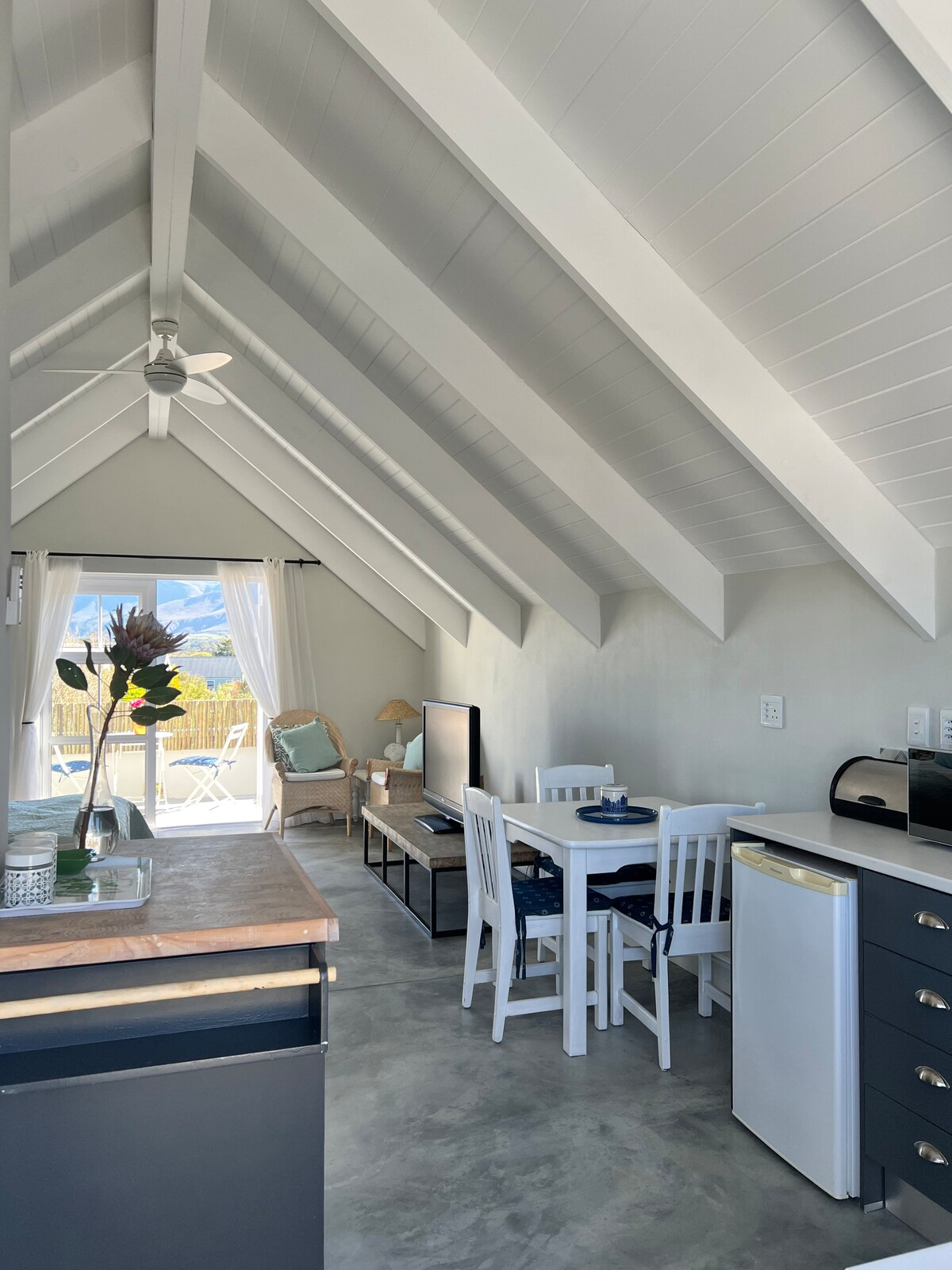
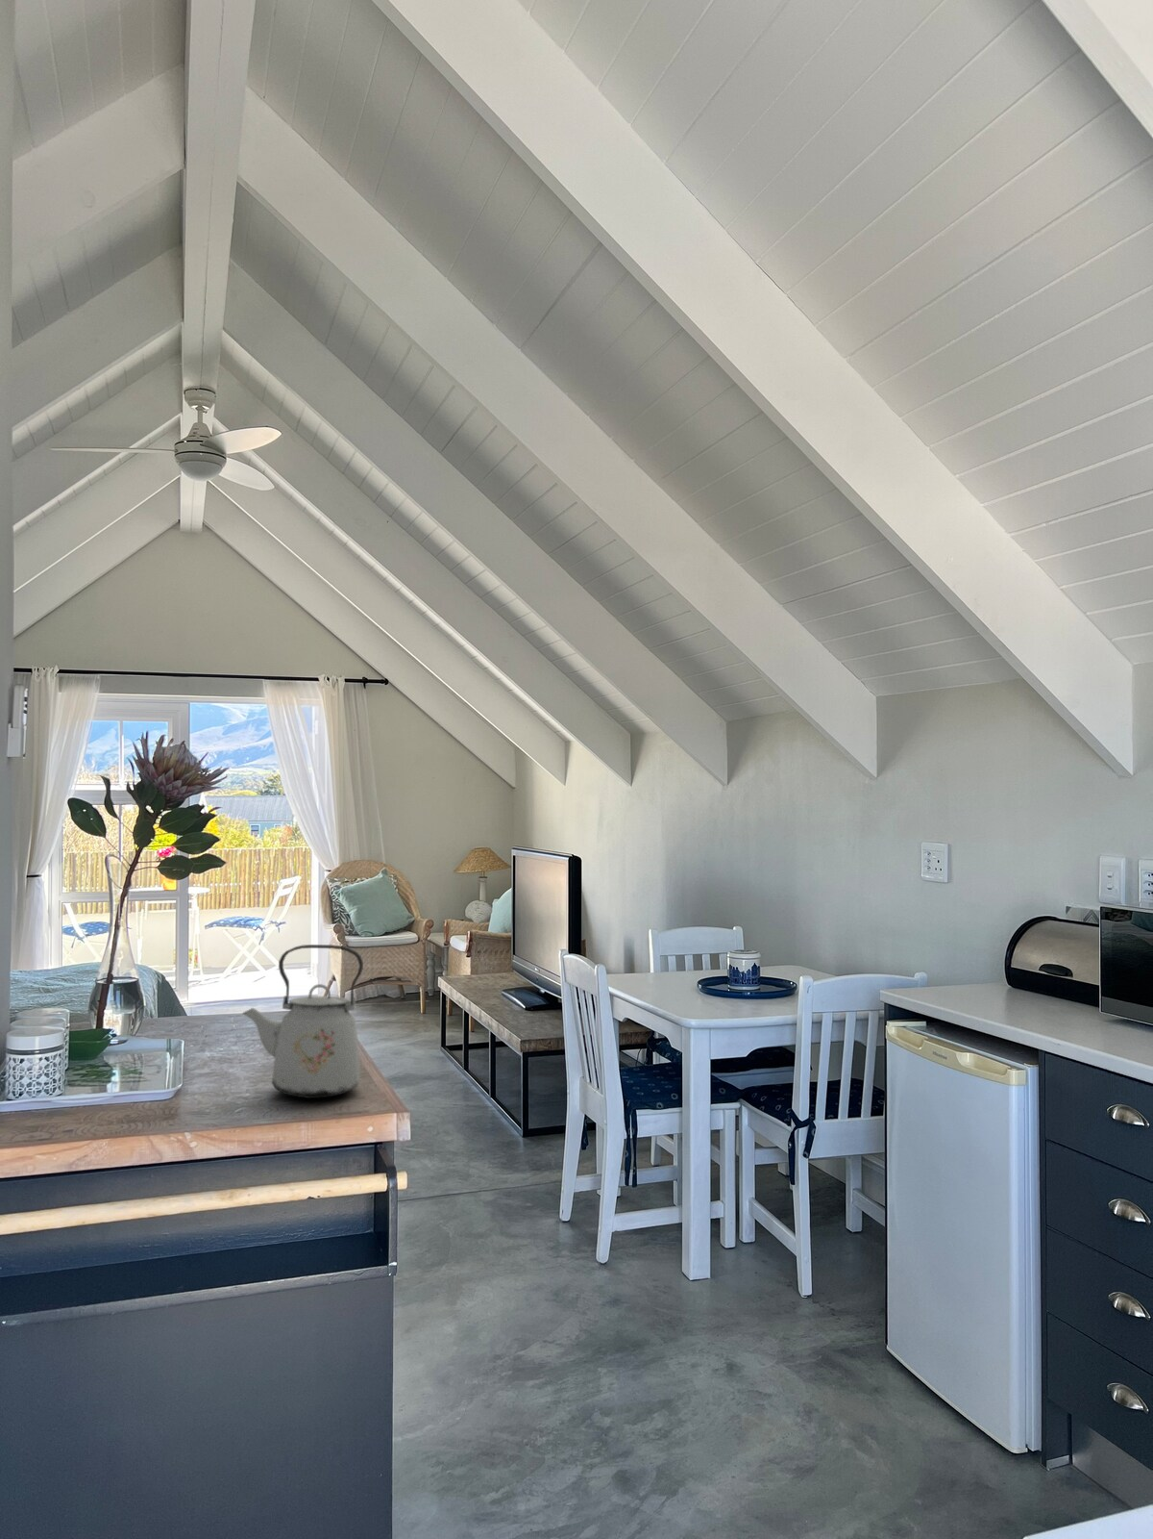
+ kettle (302, 1018)
